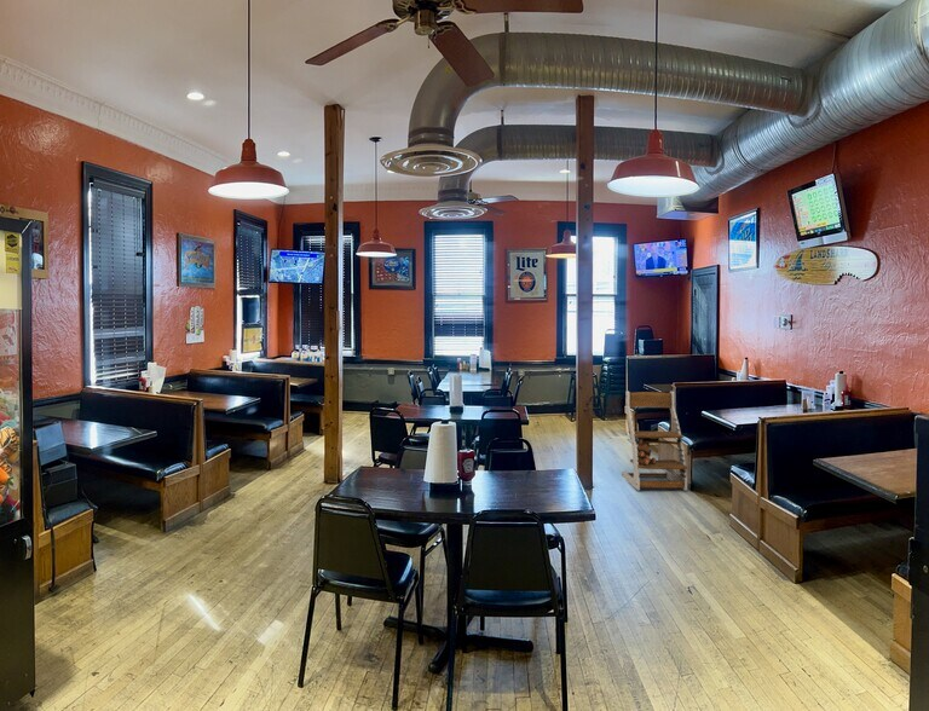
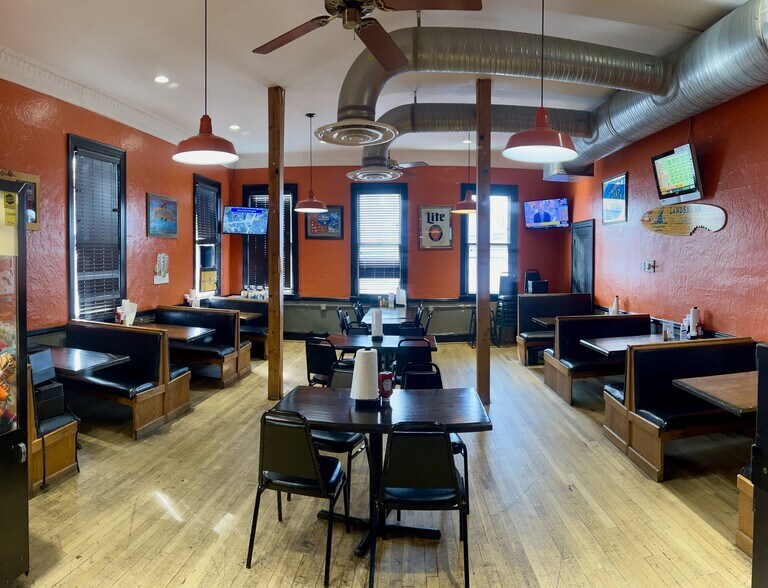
- high chair (653, 437)
